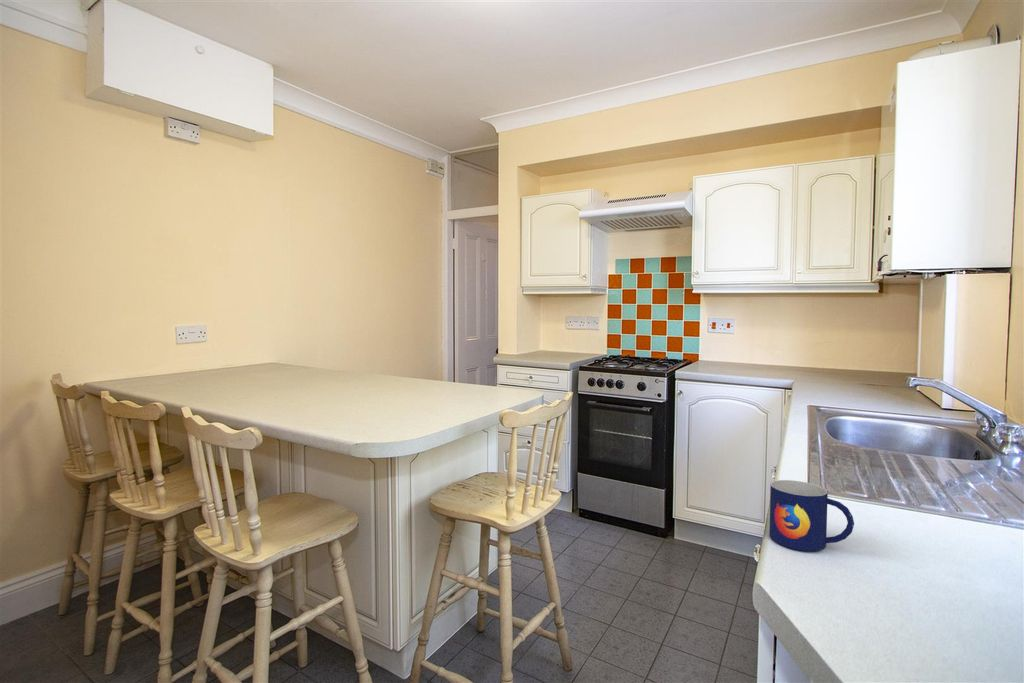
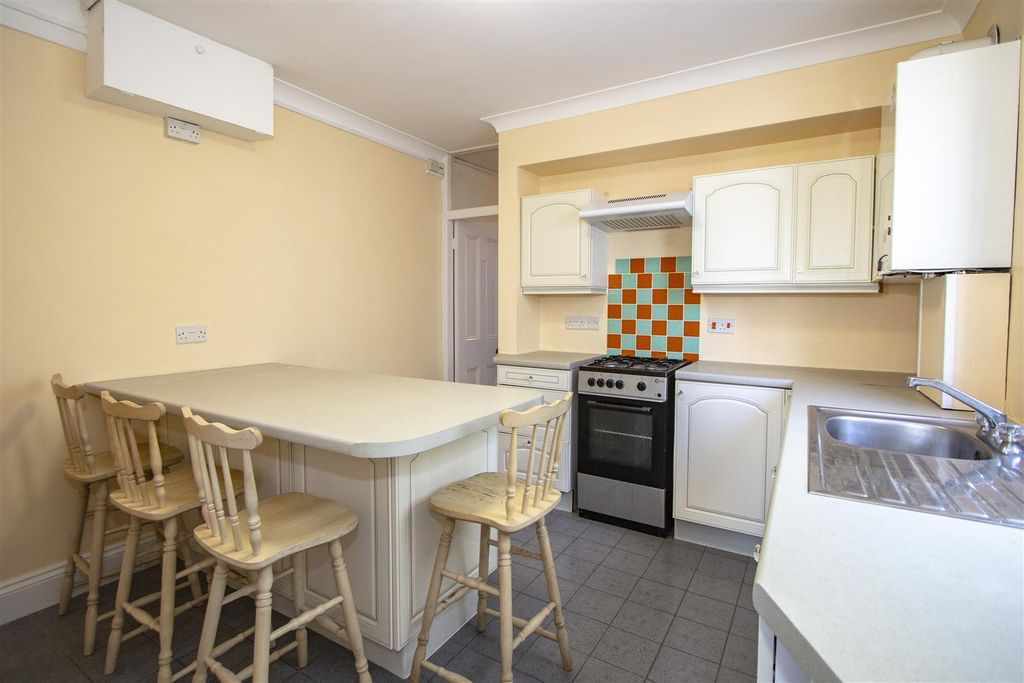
- mug (810, 517)
